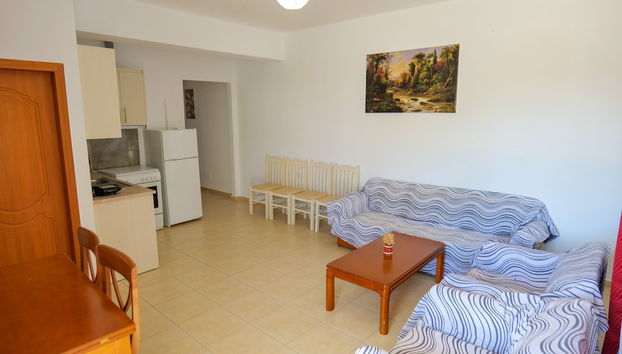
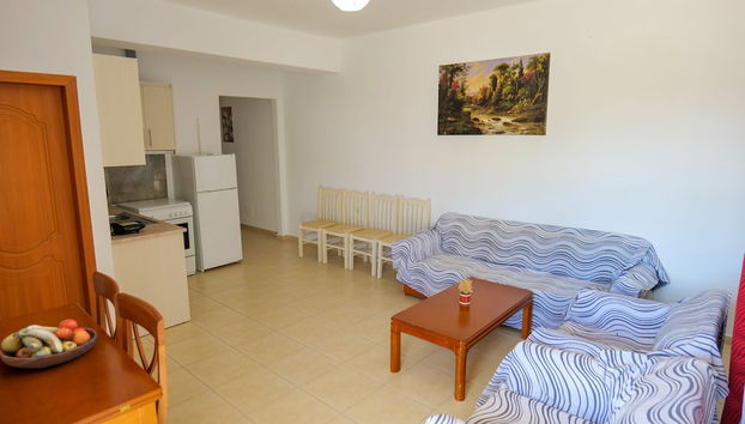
+ fruit bowl (49, 338)
